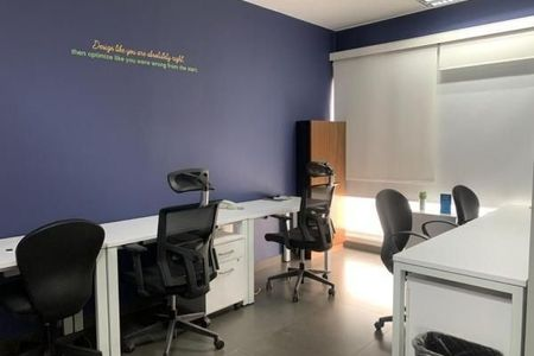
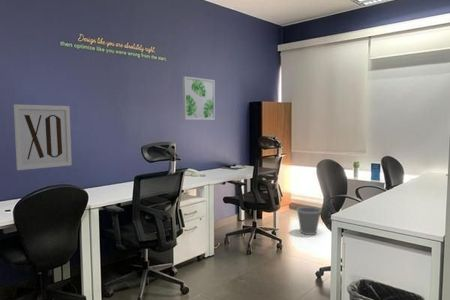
+ wall art (44, 136)
+ wastebasket (308, 220)
+ wall art (199, 99)
